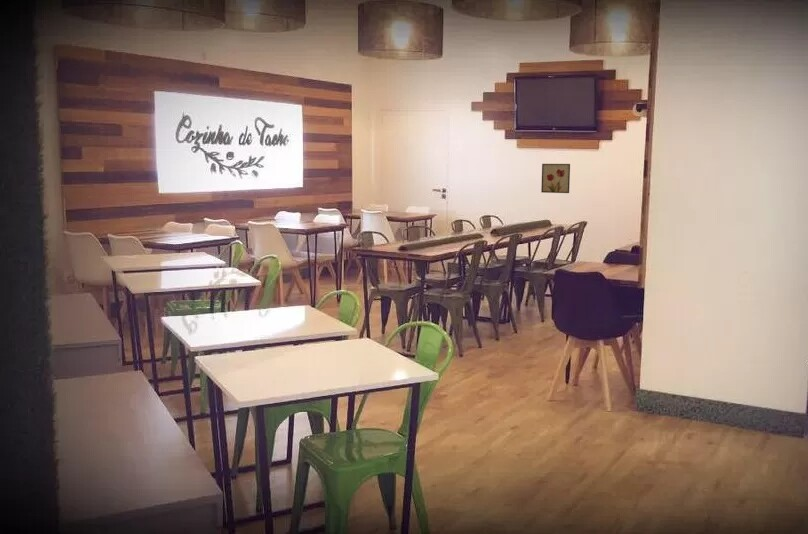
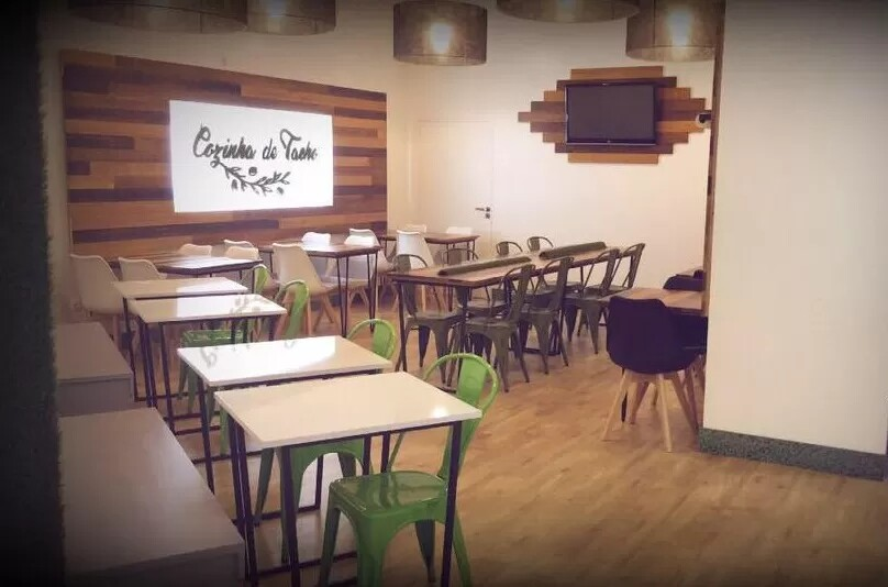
- wall art (555, 178)
